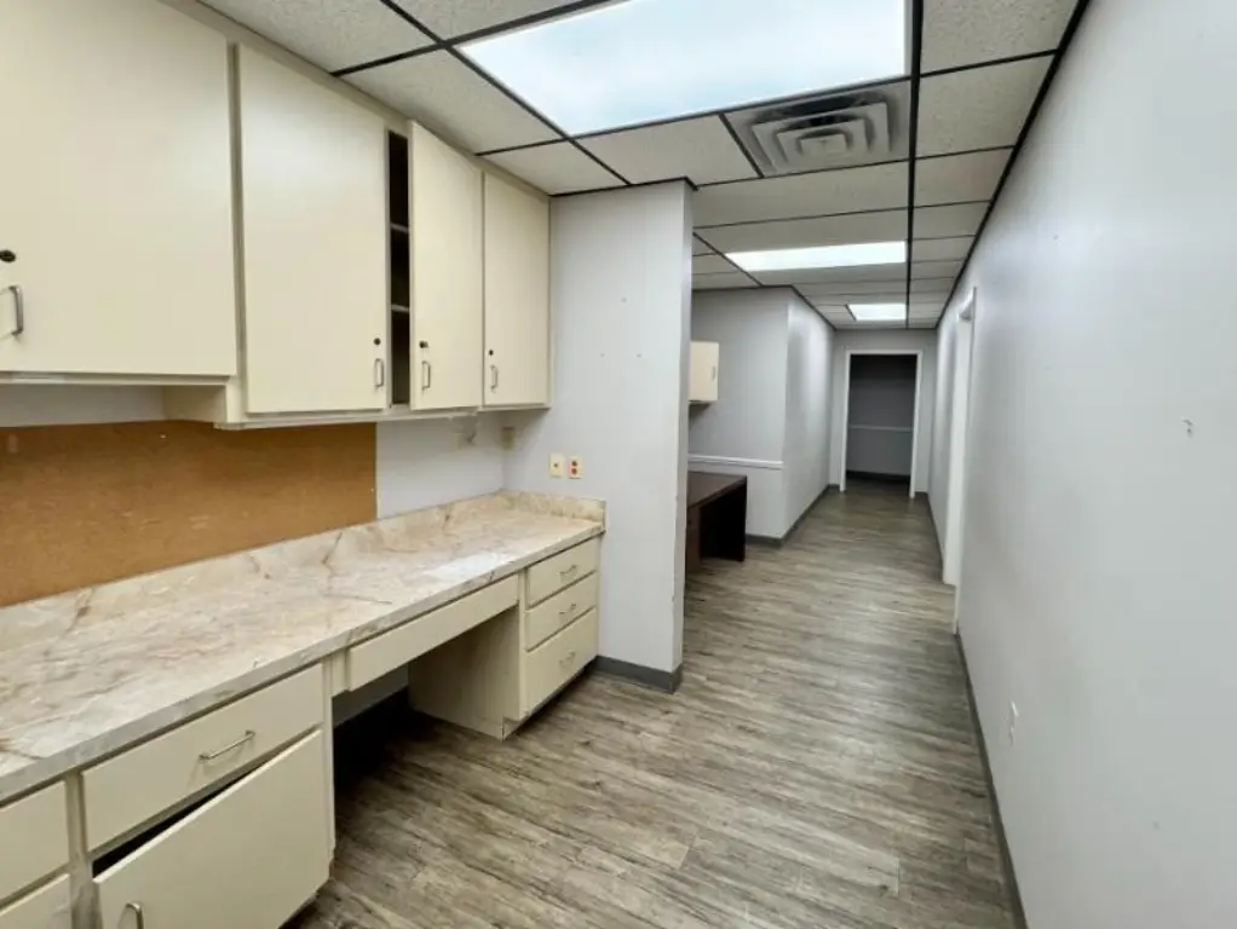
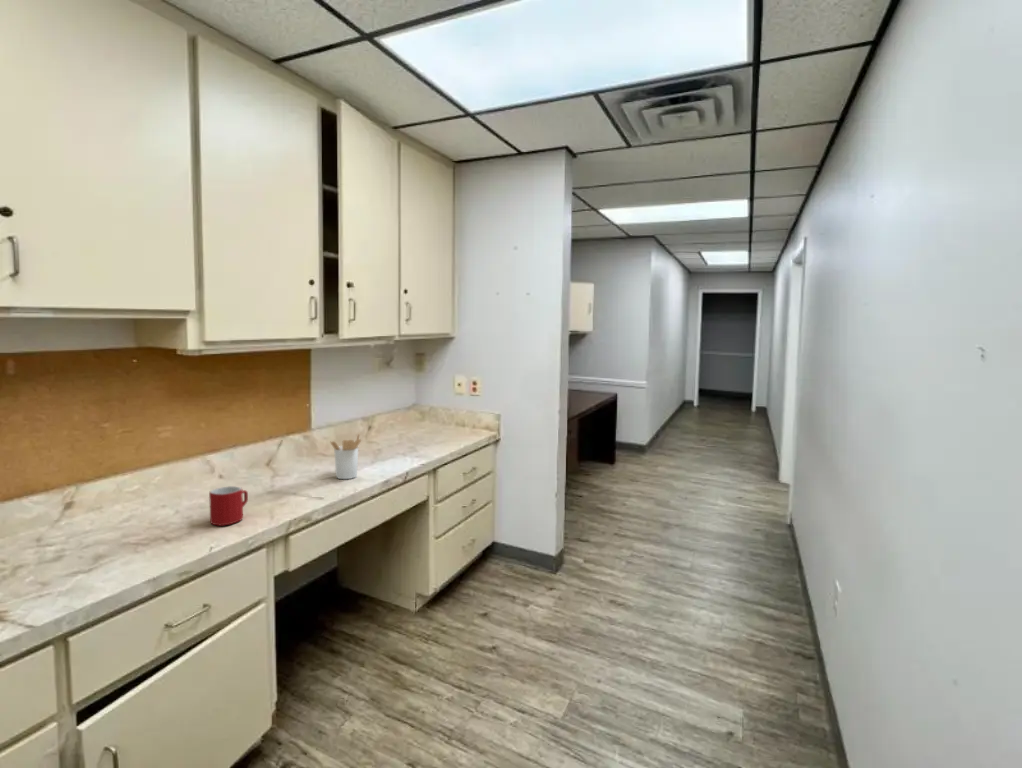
+ utensil holder (348, 456)
+ mug (231, 504)
